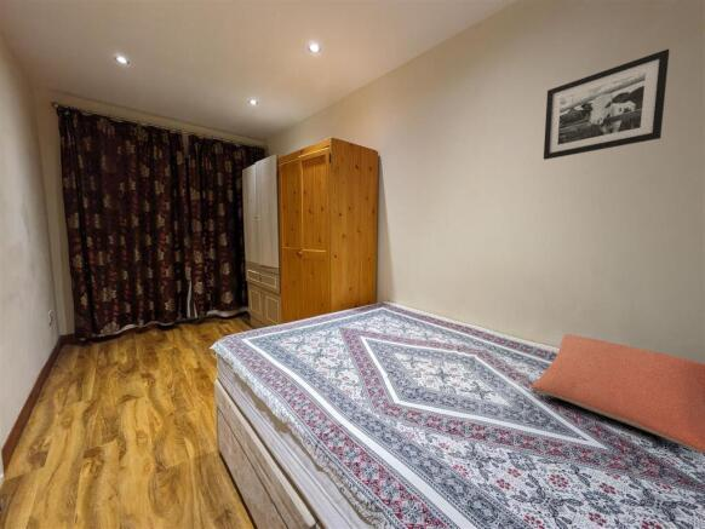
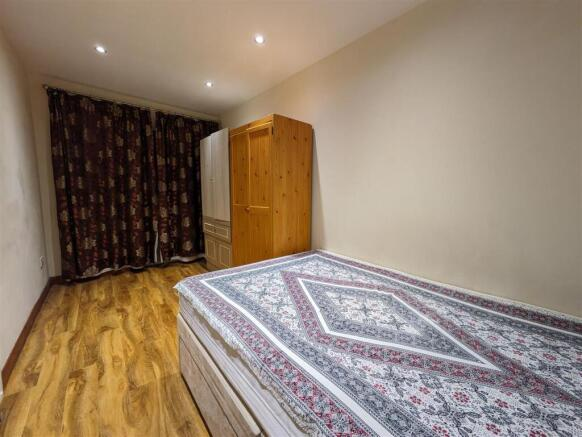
- pillow (618, 378)
- picture frame (597, 111)
